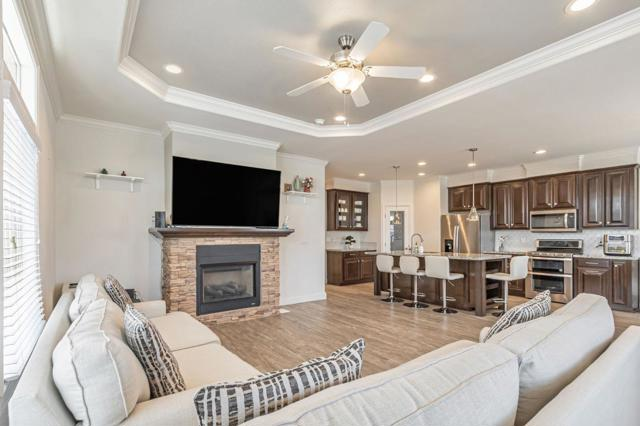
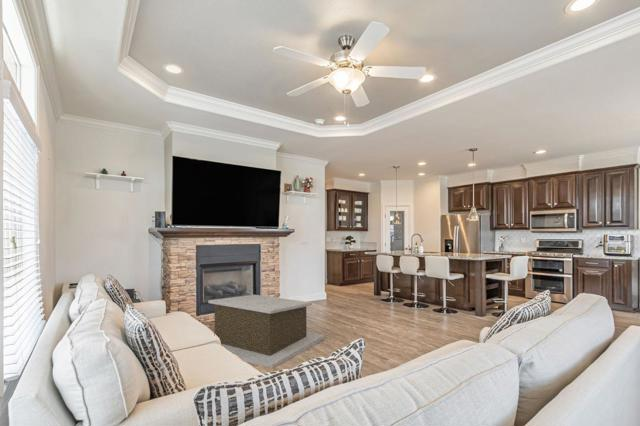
+ coffee table (261, 320)
